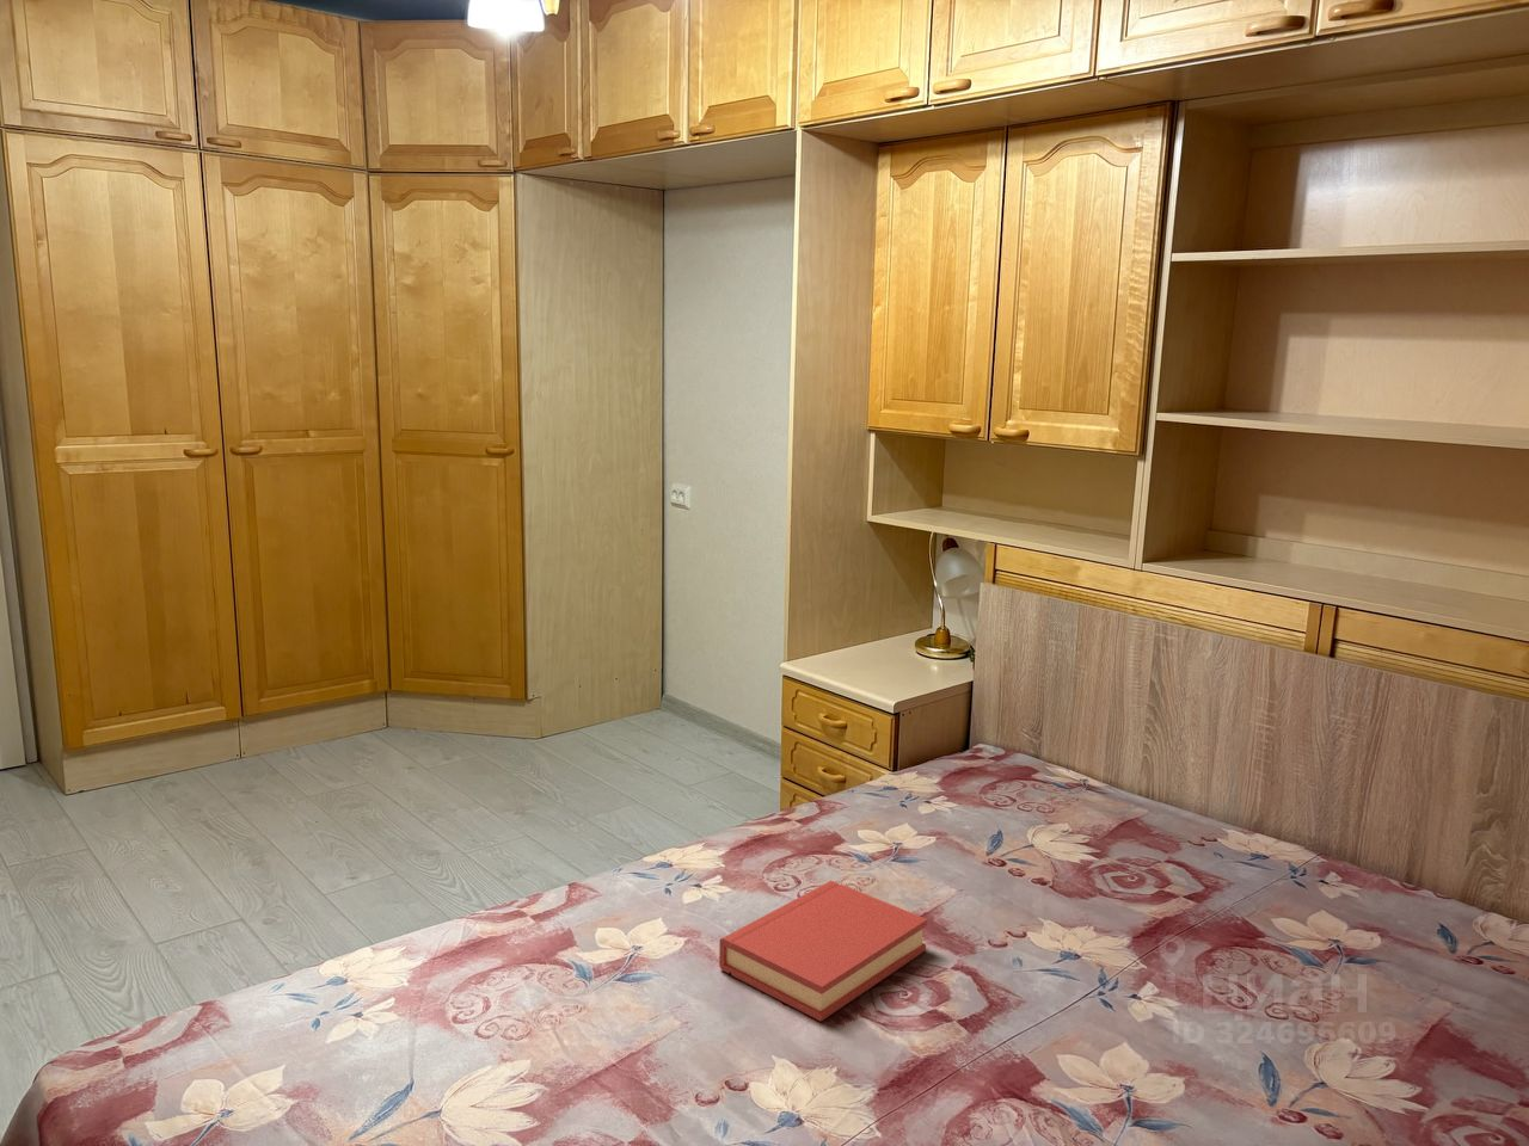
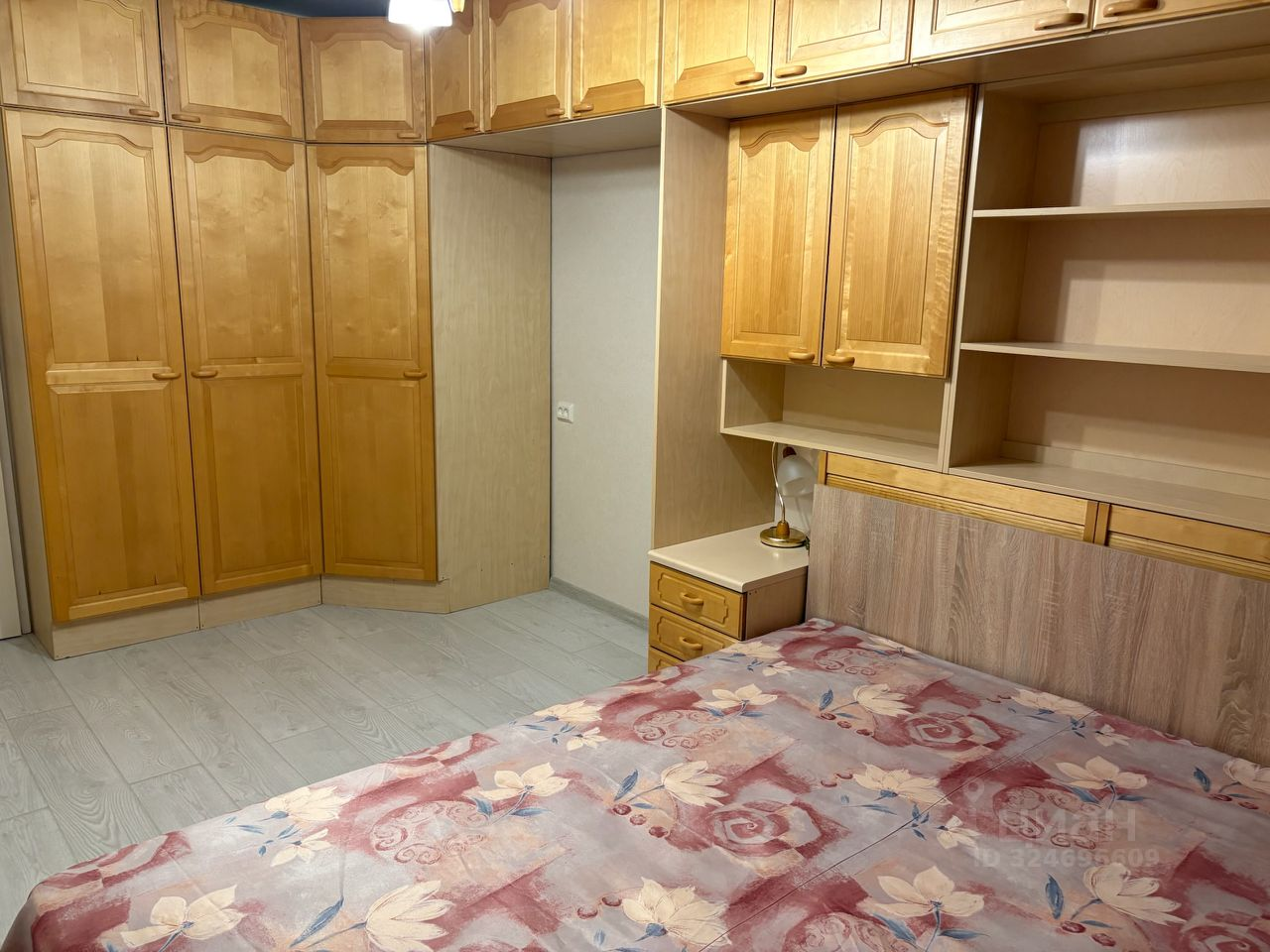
- hardback book (825, 943)
